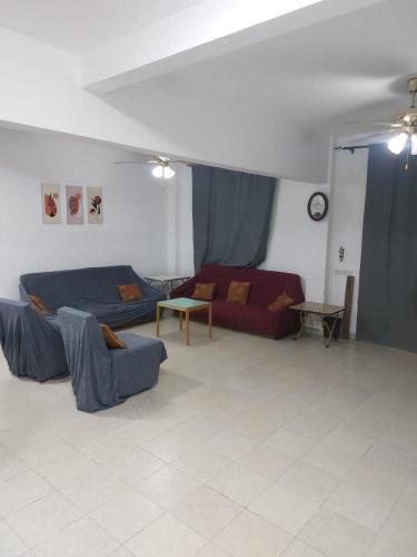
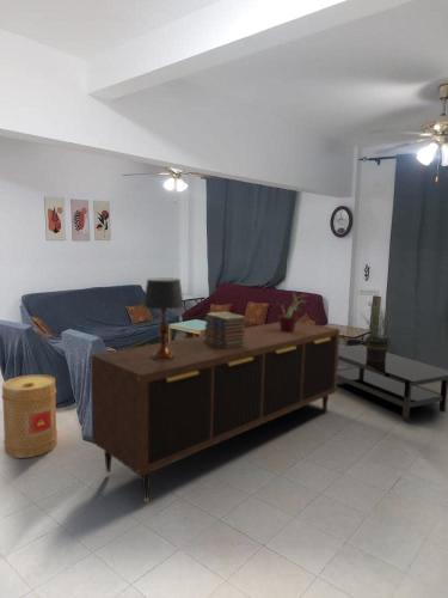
+ sideboard (235, 390)
+ basket (30, 414)
+ book stack (225, 329)
+ potted plant (293, 310)
+ table lamp (162, 318)
+ coffee table (381, 378)
+ potted plant (376, 329)
